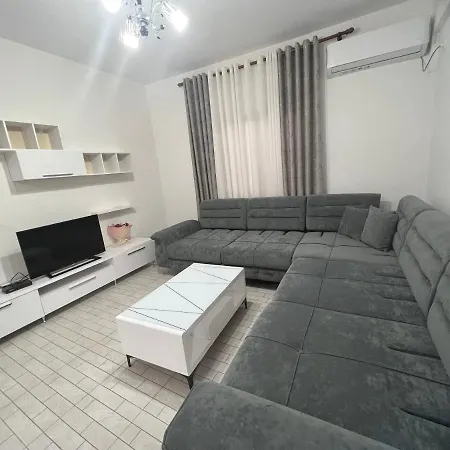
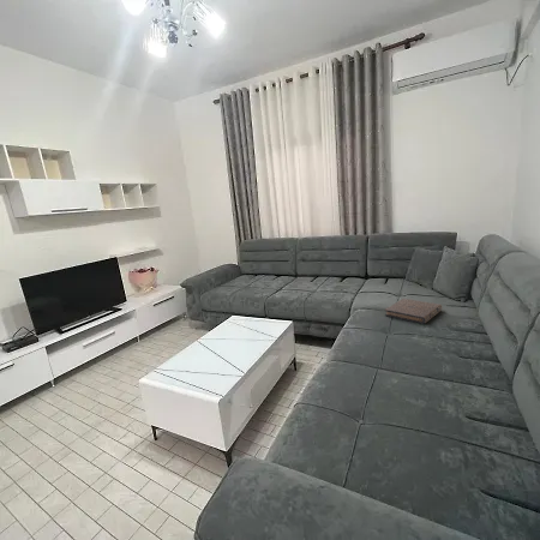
+ book (413, 310)
